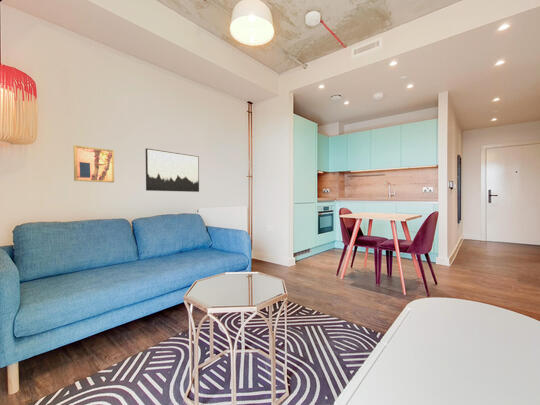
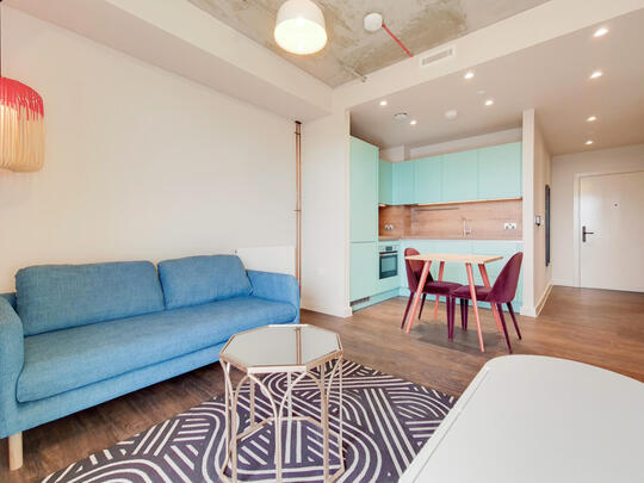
- wall art (94, 164)
- wall art (174, 172)
